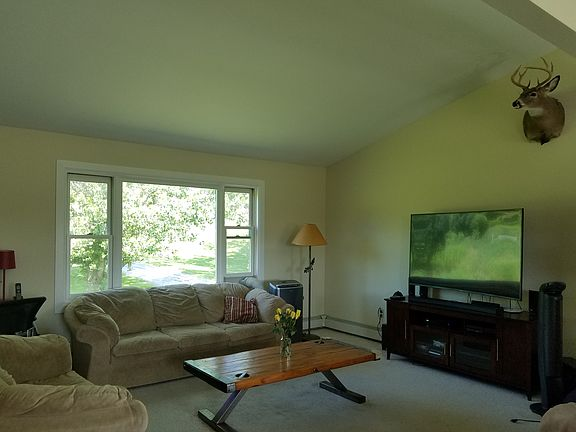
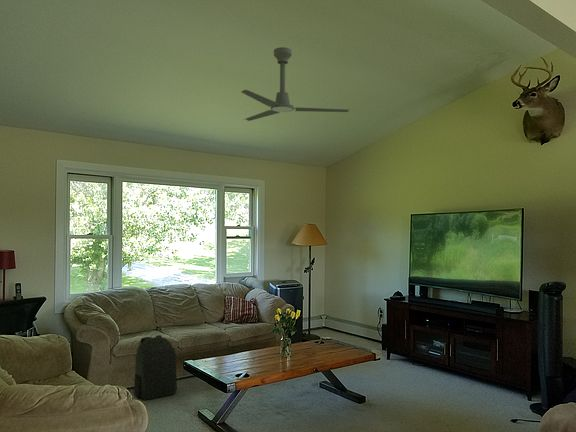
+ backpack (154, 363)
+ ceiling fan (284, 80)
